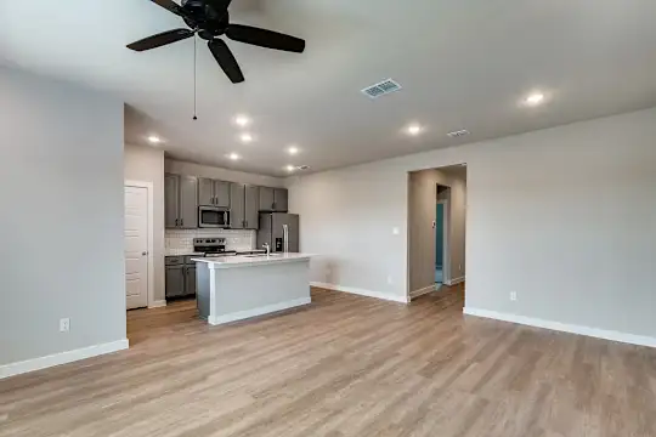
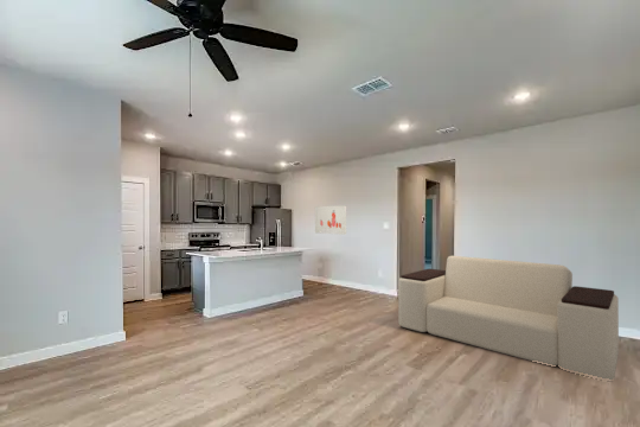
+ wall art (329, 219)
+ sofa (495, 299)
